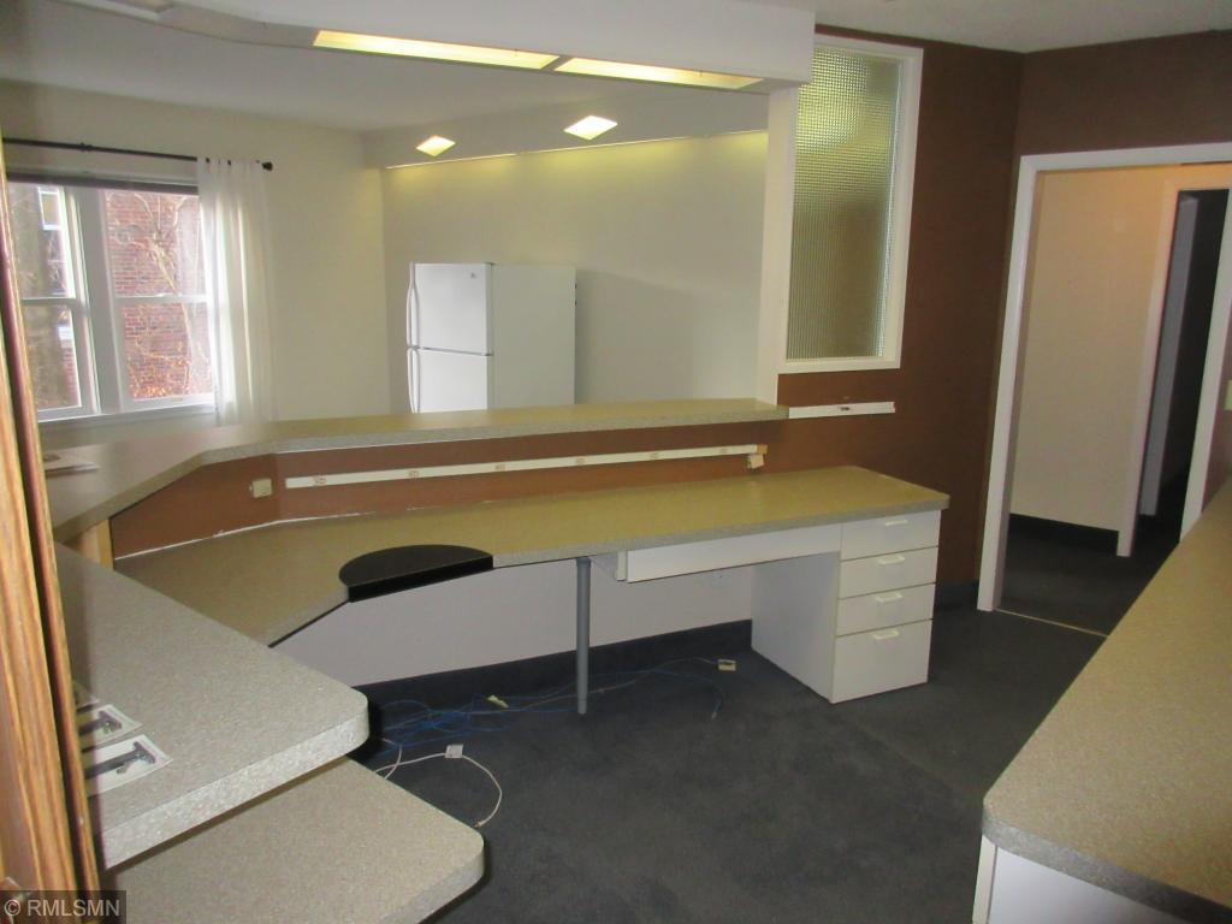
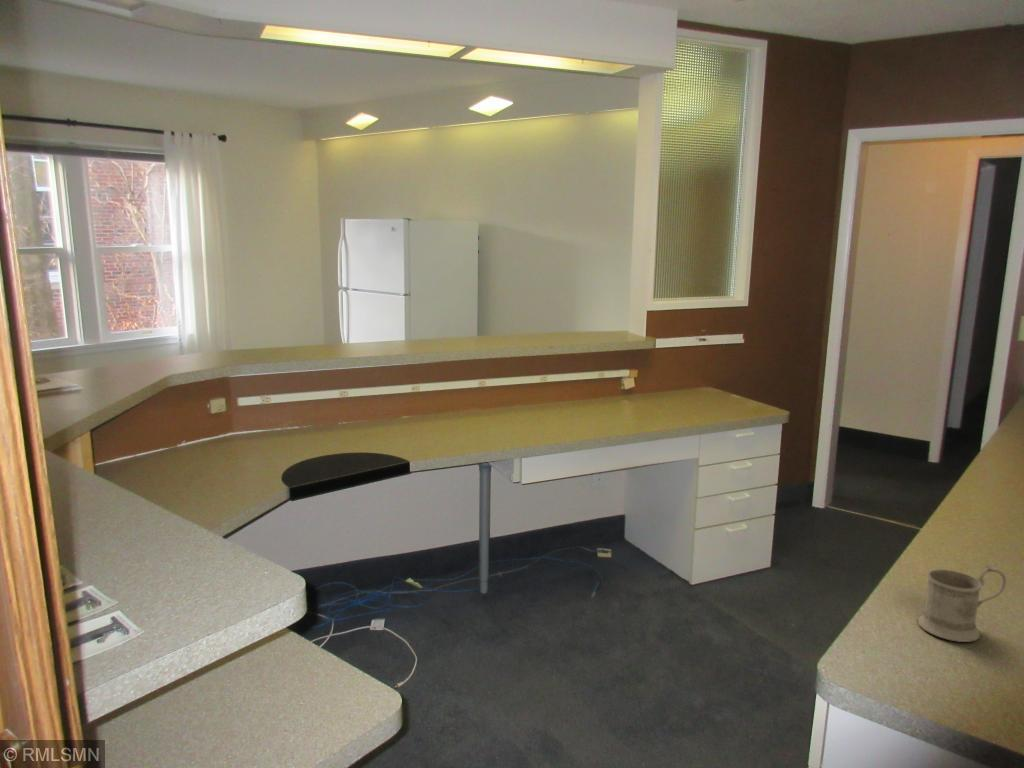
+ mug (964, 597)
